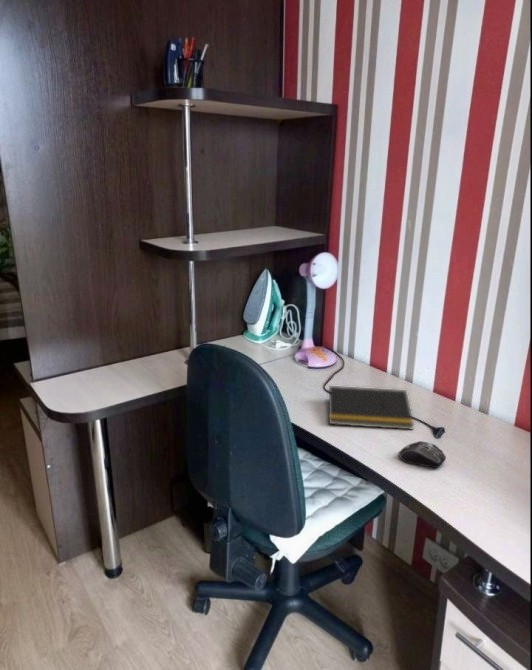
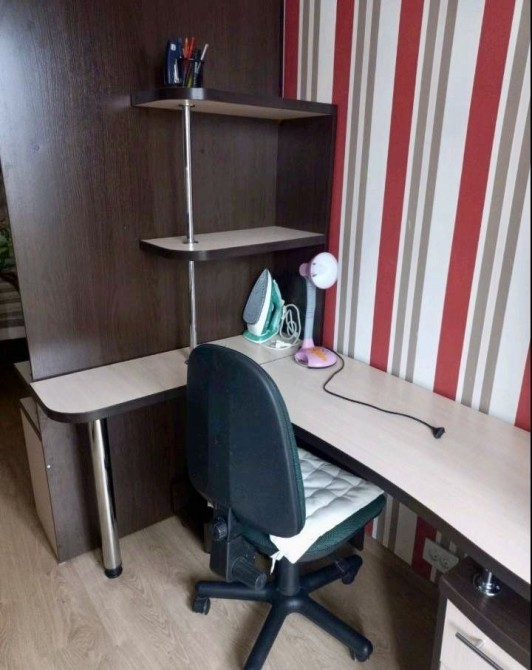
- notepad (369, 406)
- computer mouse (422, 452)
